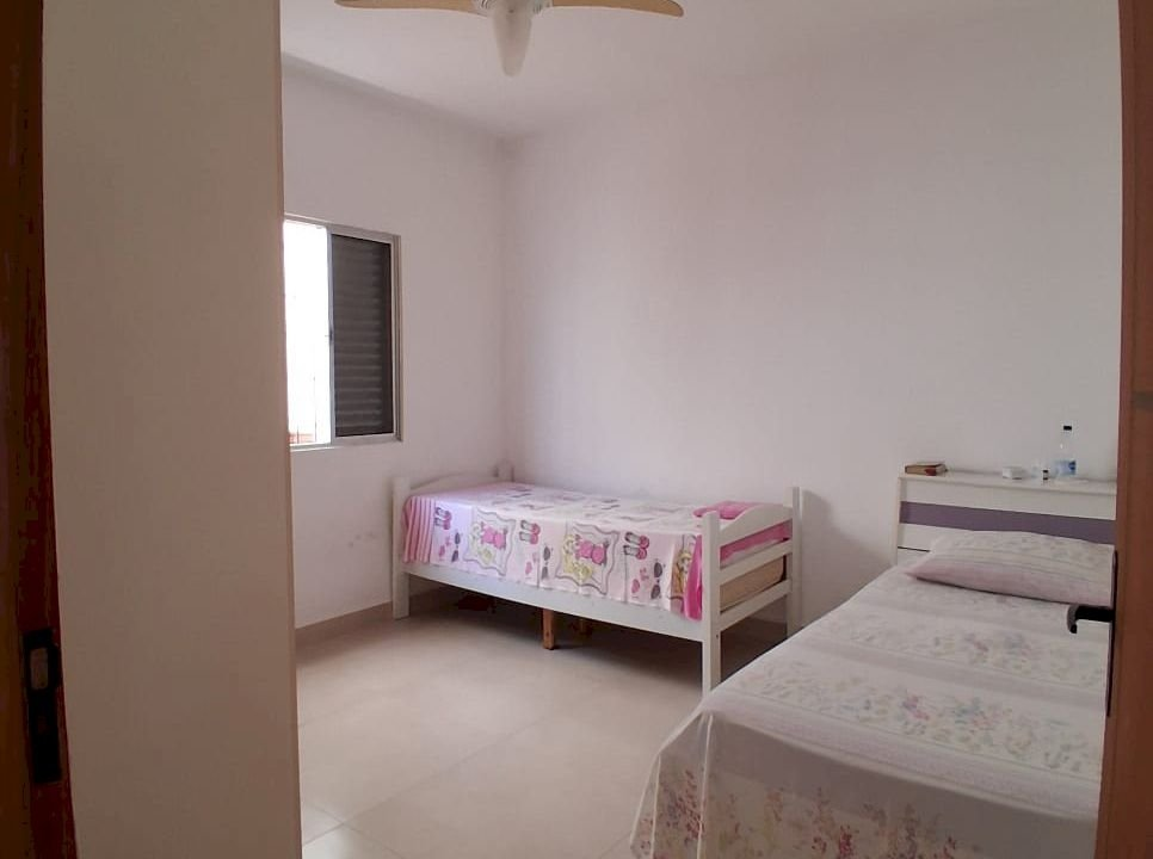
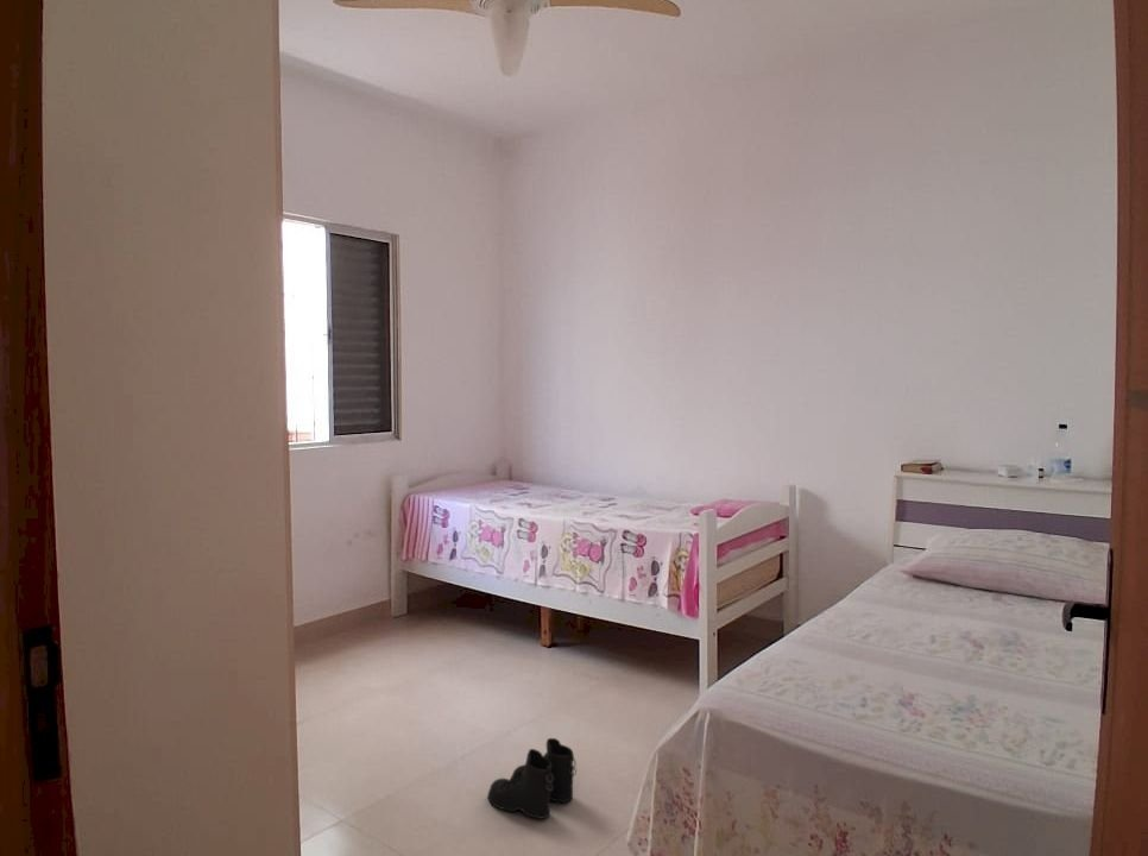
+ boots (531, 770)
